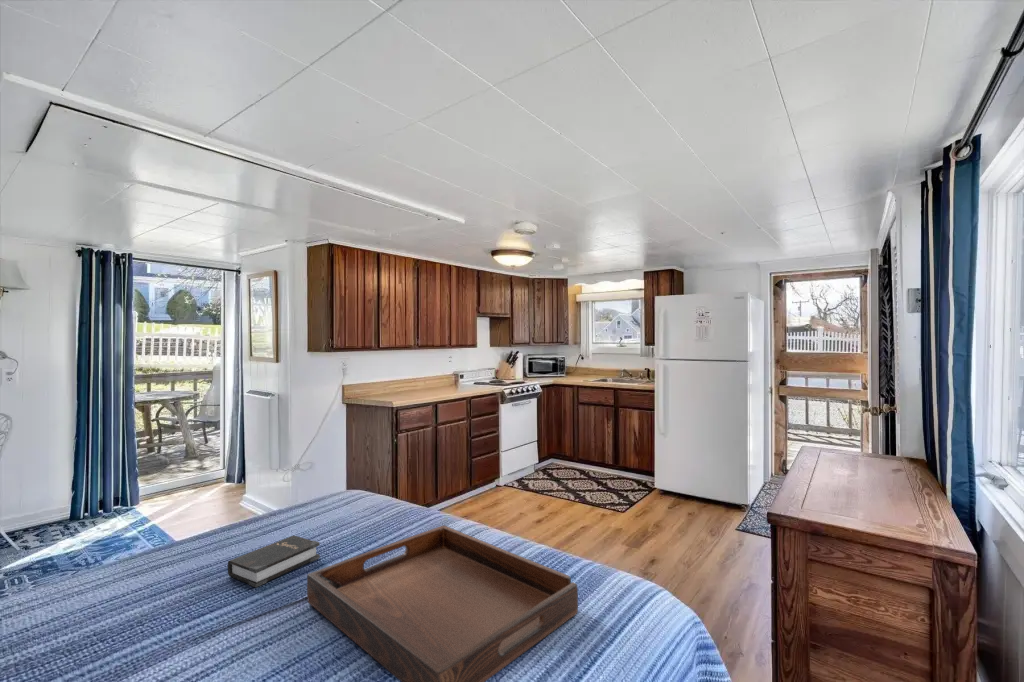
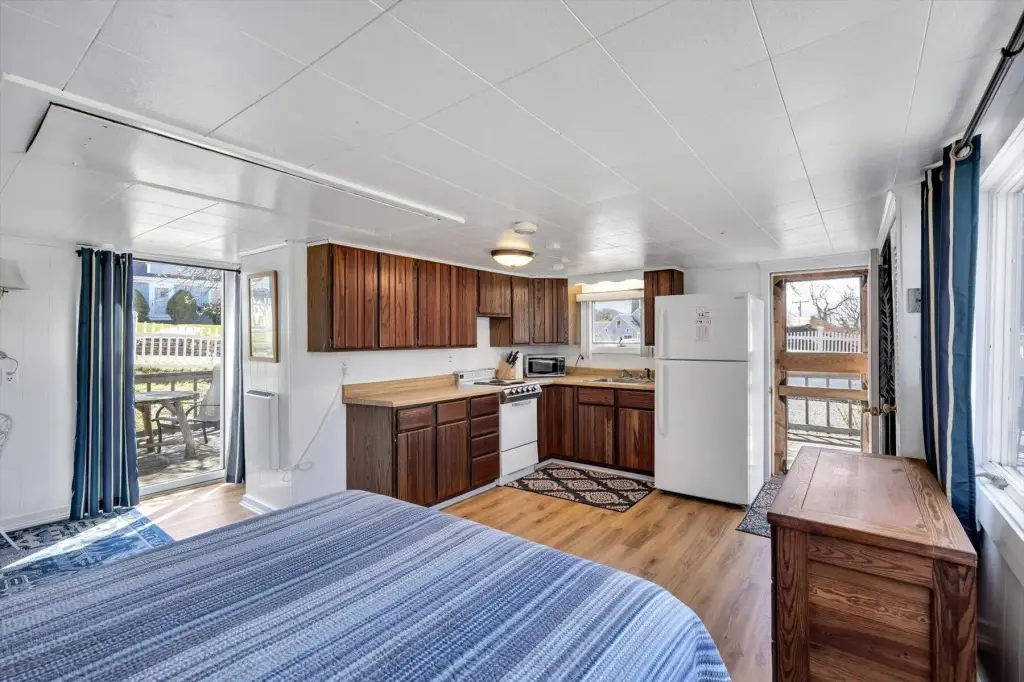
- serving tray (442, 591)
- hardback book (275, 558)
